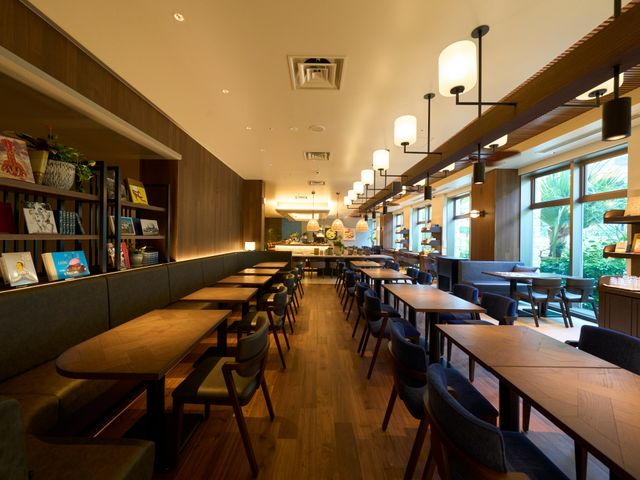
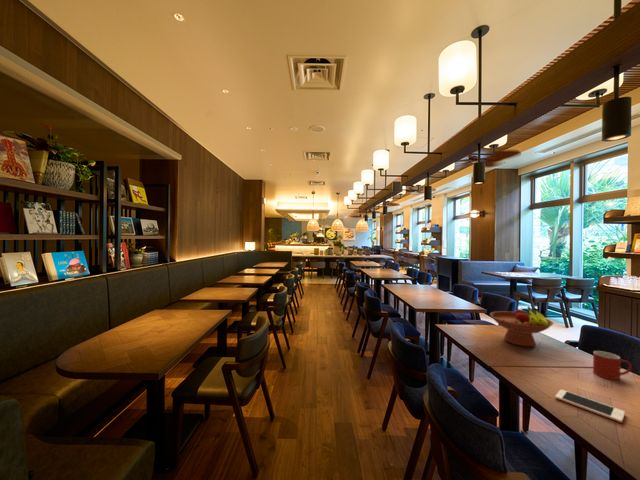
+ fruit bowl (519, 325)
+ mug (611, 365)
+ cell phone (588, 404)
